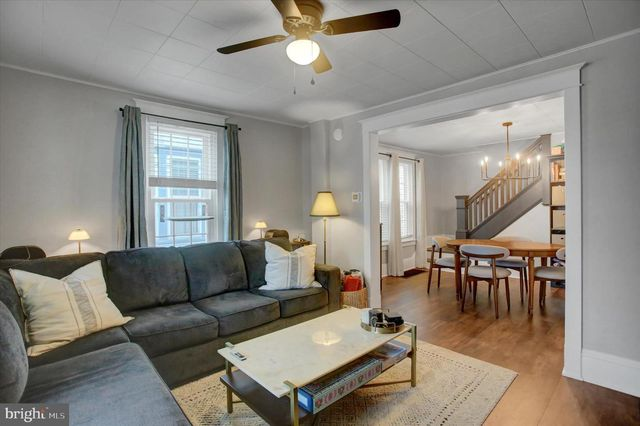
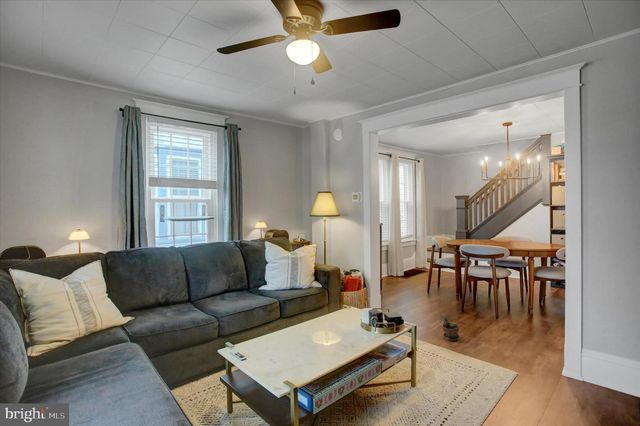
+ potted plant (450, 326)
